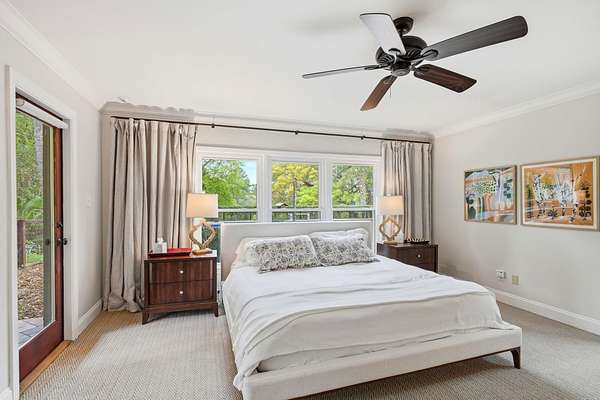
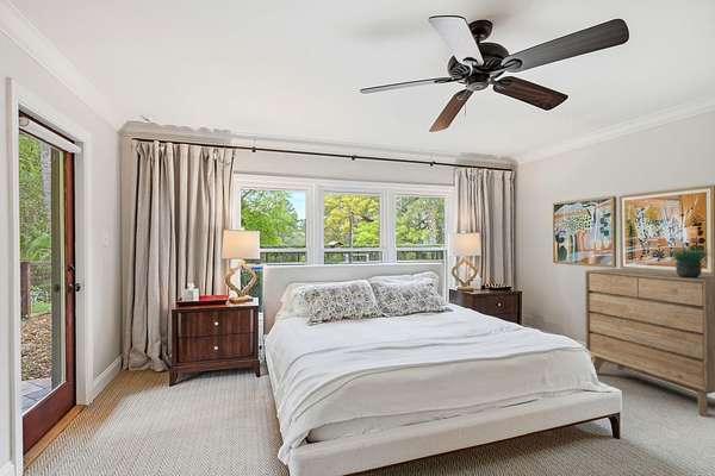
+ dresser (654, 331)
+ potted plant (688, 255)
